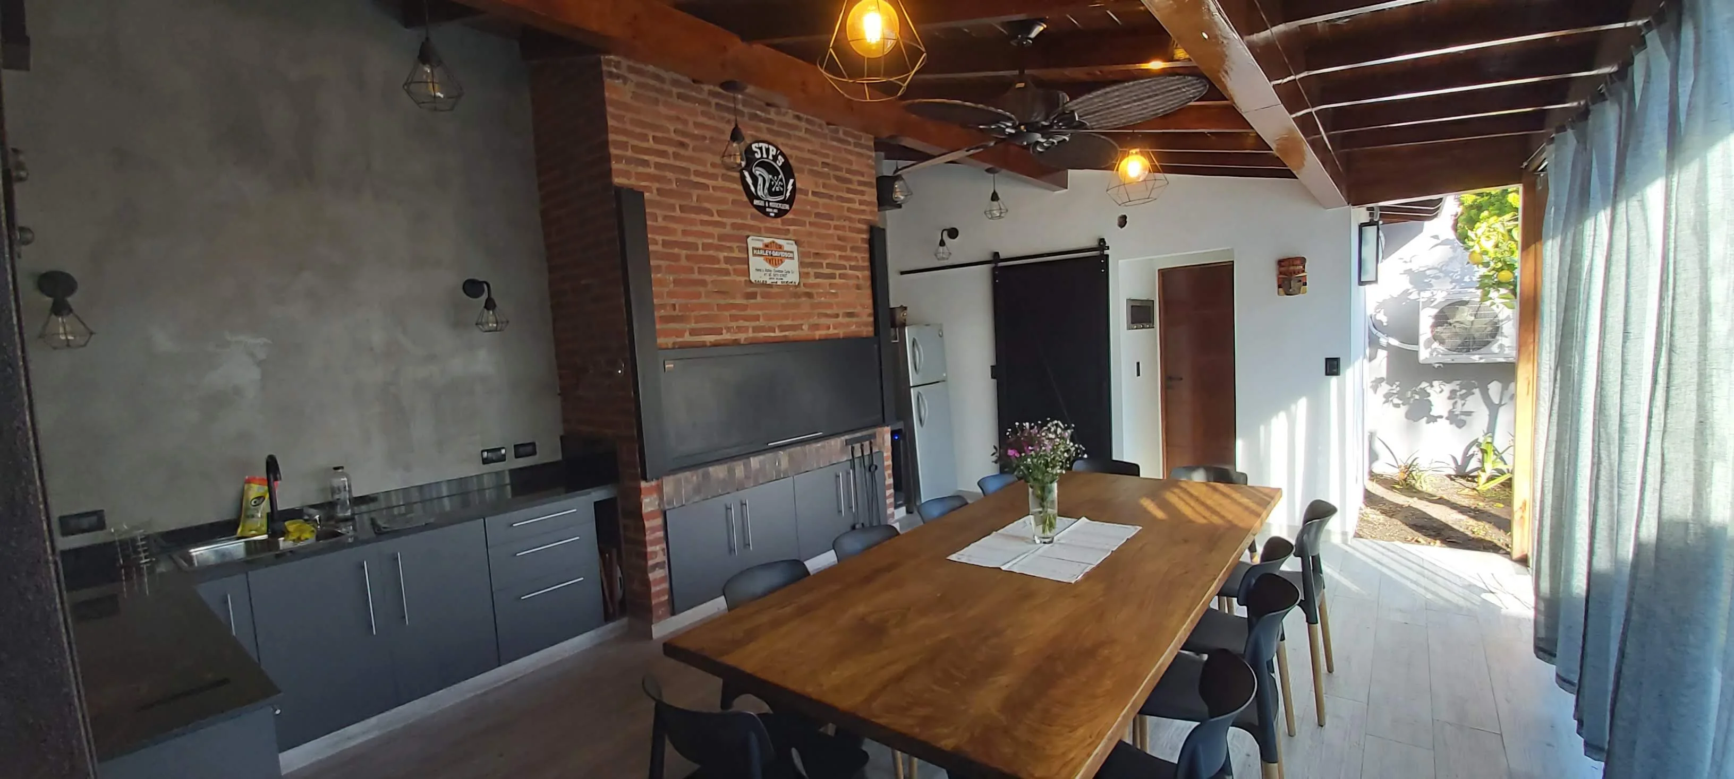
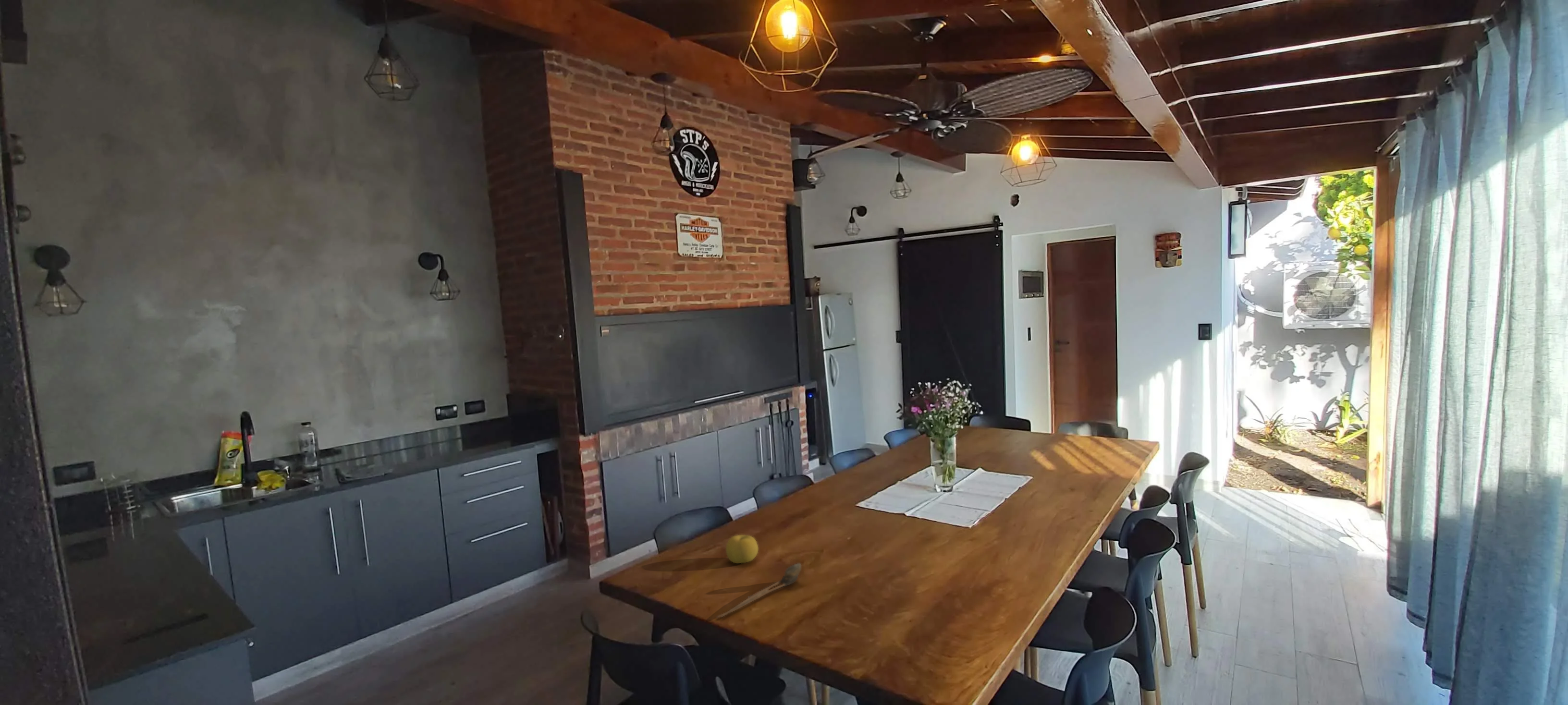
+ spoon (761, 590)
+ fruit (742, 548)
